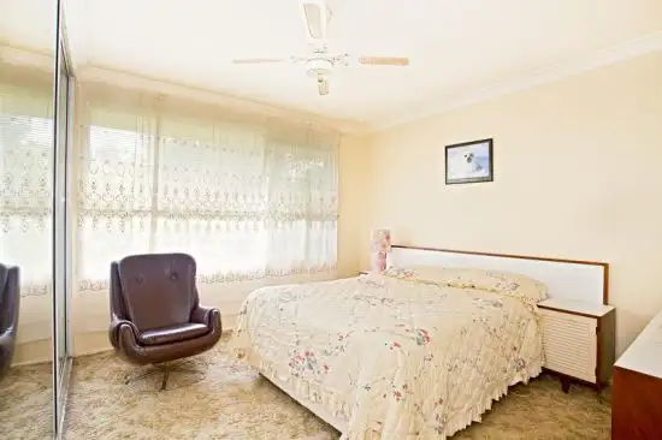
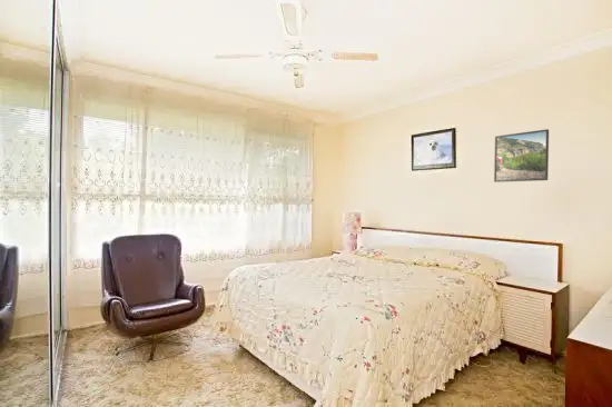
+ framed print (520, 157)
